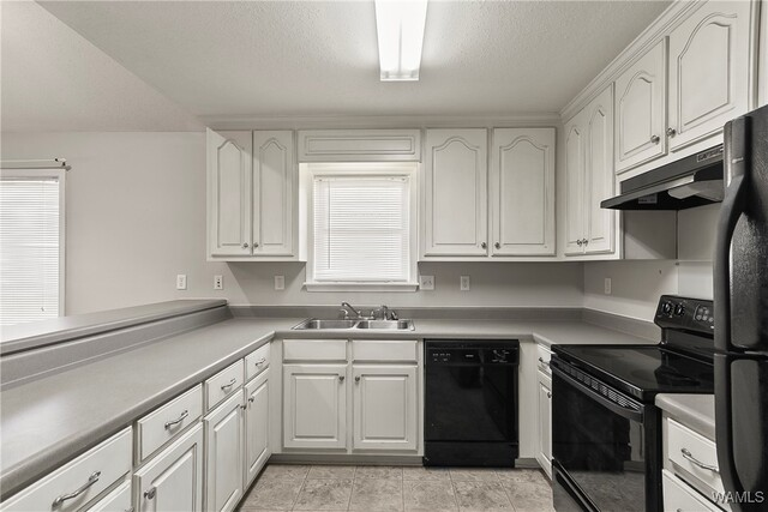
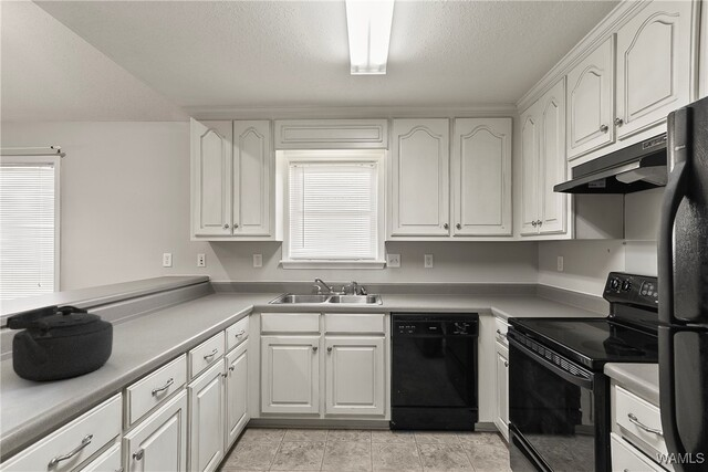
+ kettle (62, 338)
